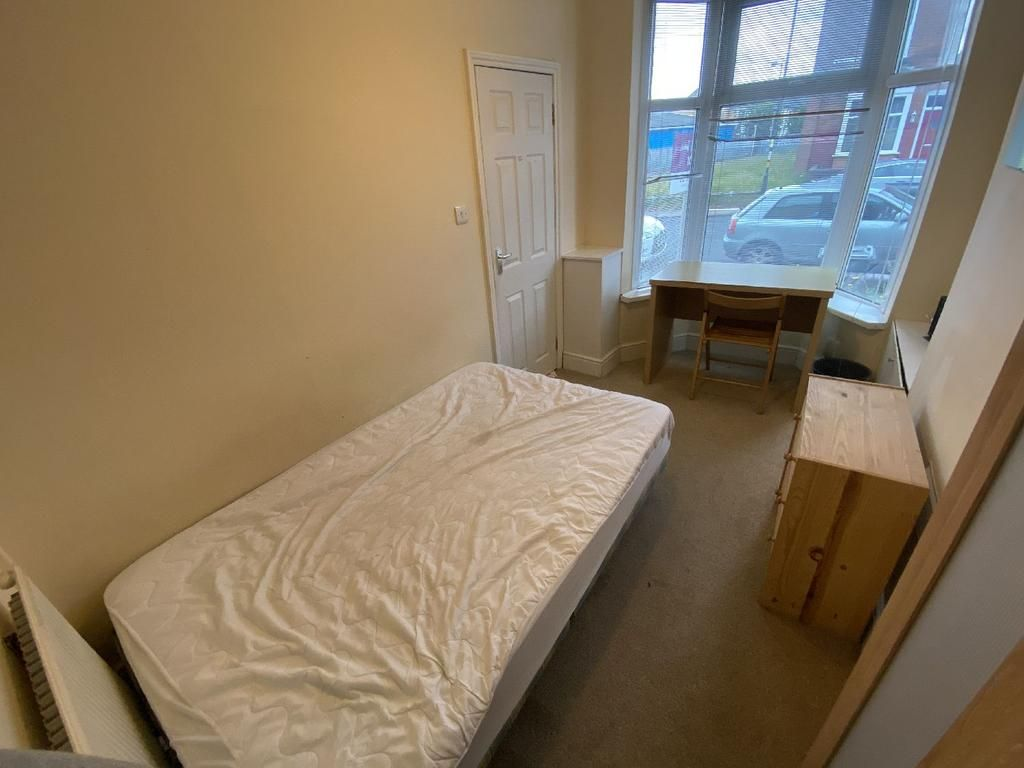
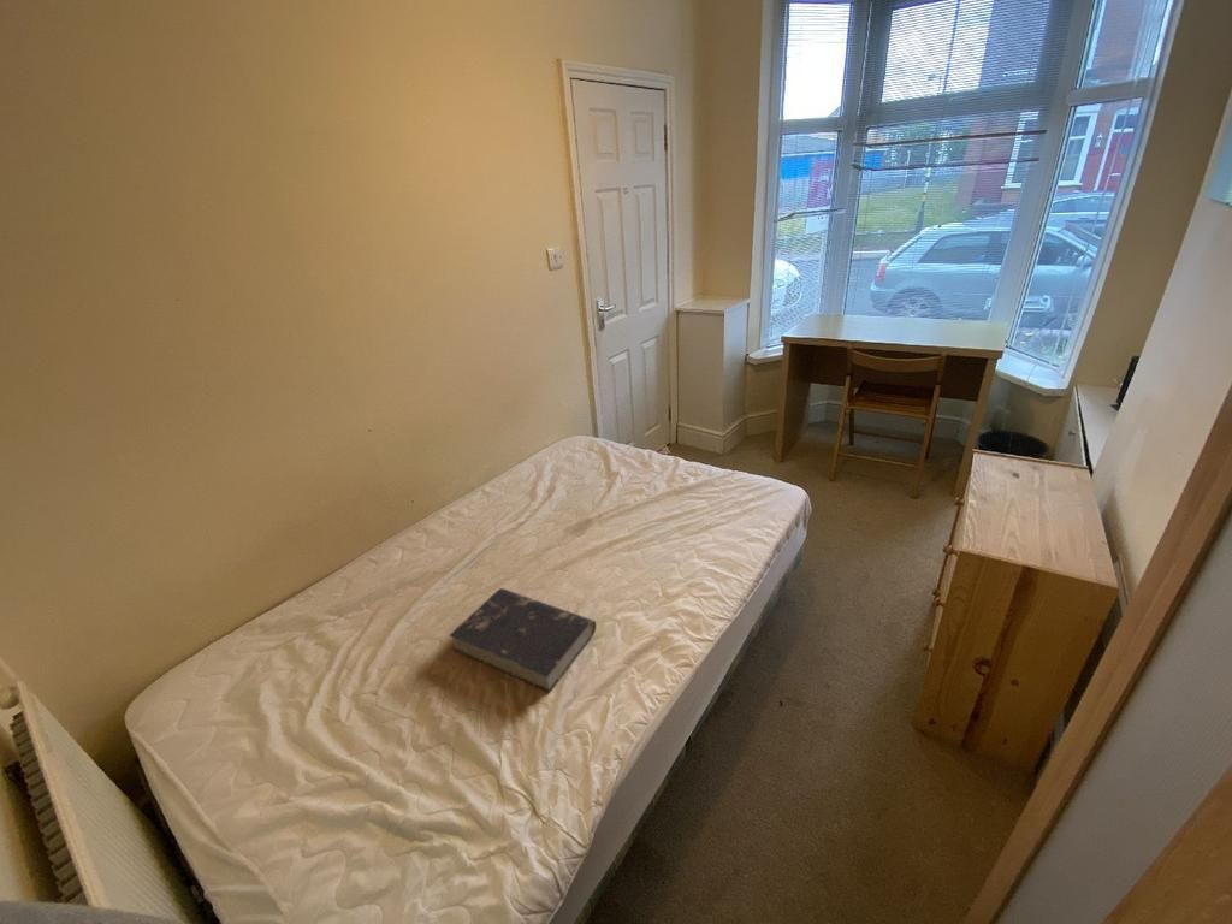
+ book (523, 633)
